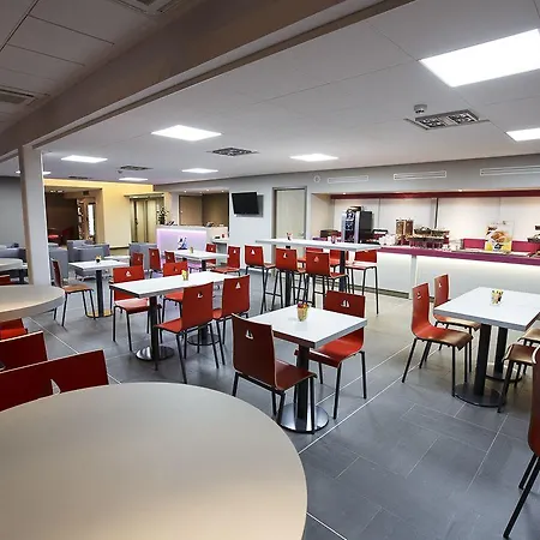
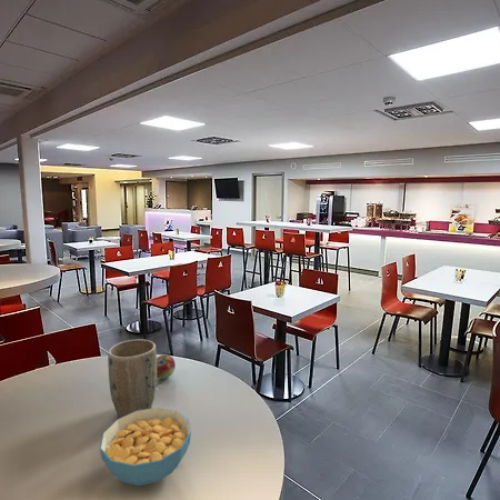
+ cereal bowl (147, 452)
+ fruit (163, 367)
+ plant pot (133, 379)
